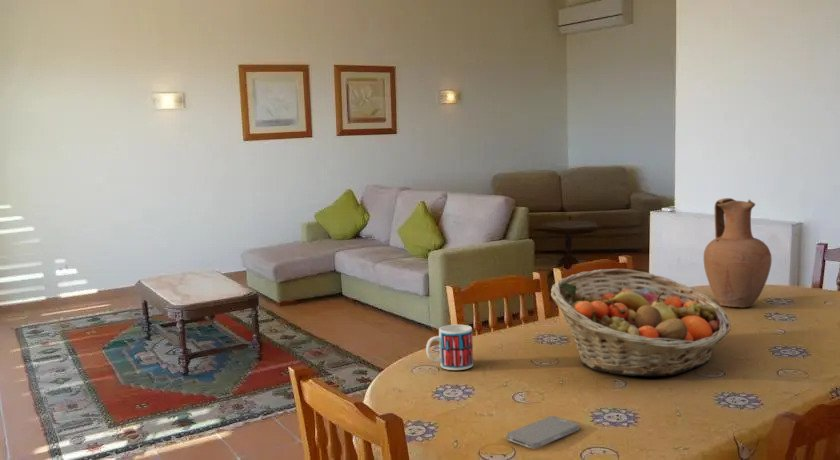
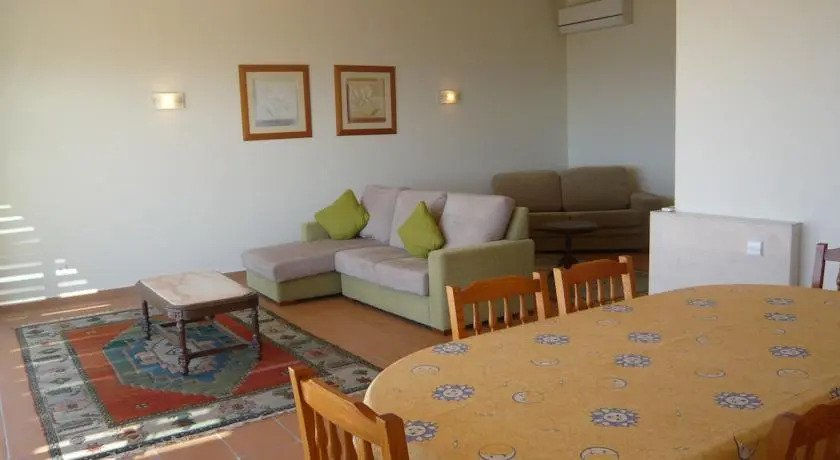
- vase (737, 252)
- mug (450, 347)
- fruit basket (639, 318)
- smartphone (543, 431)
